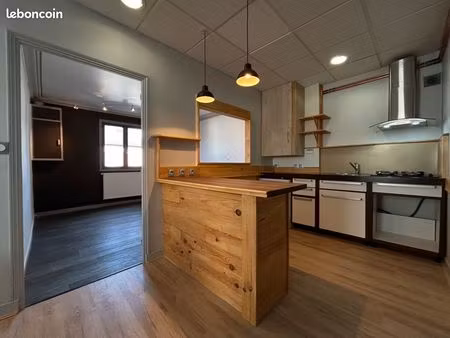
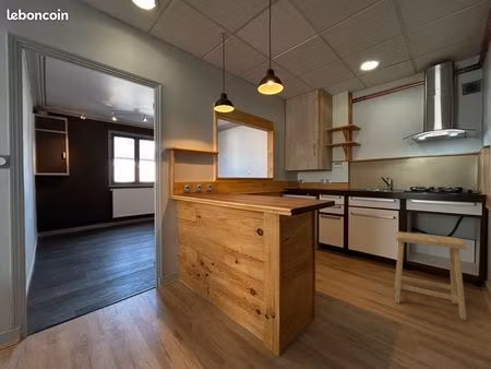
+ stool (422, 279)
